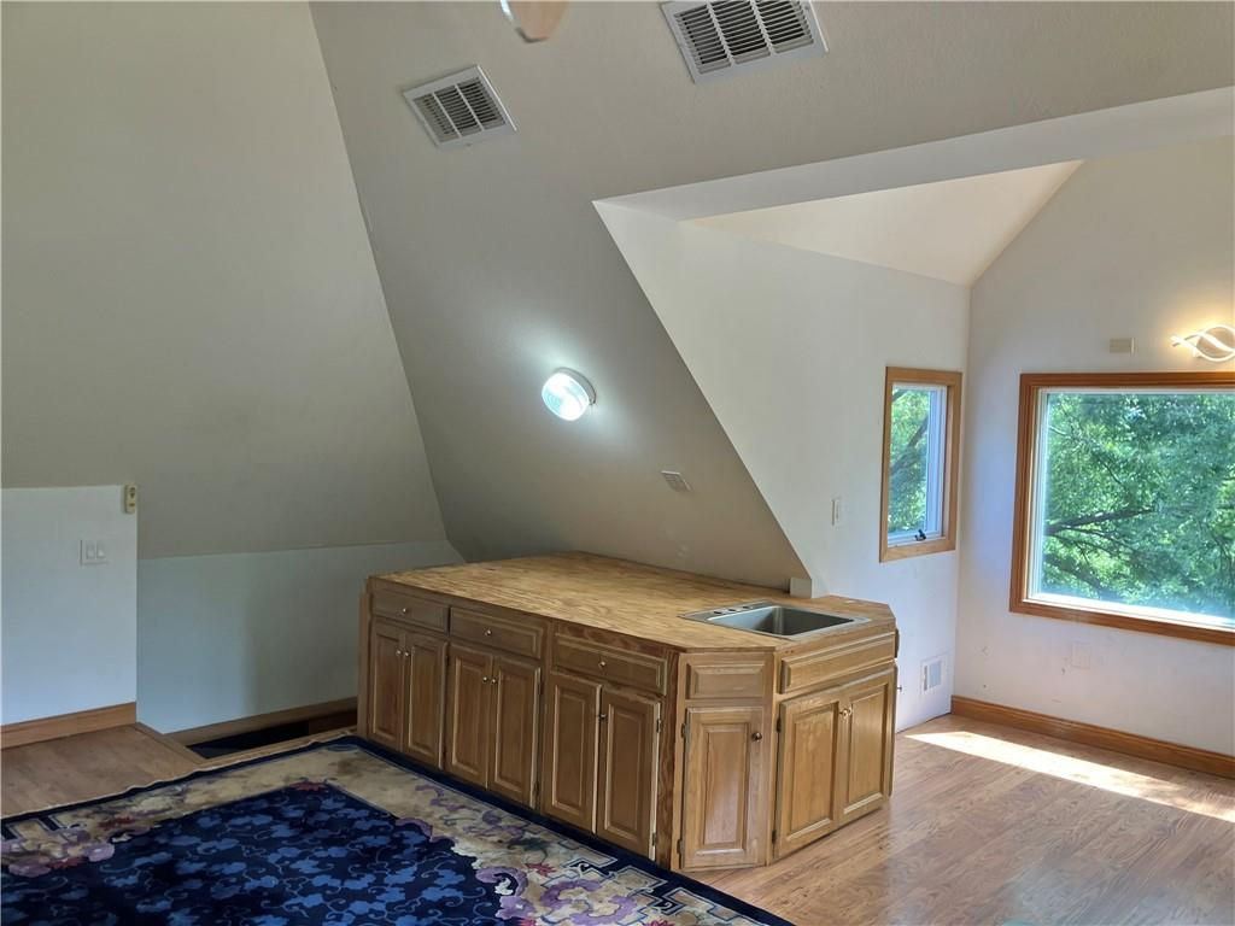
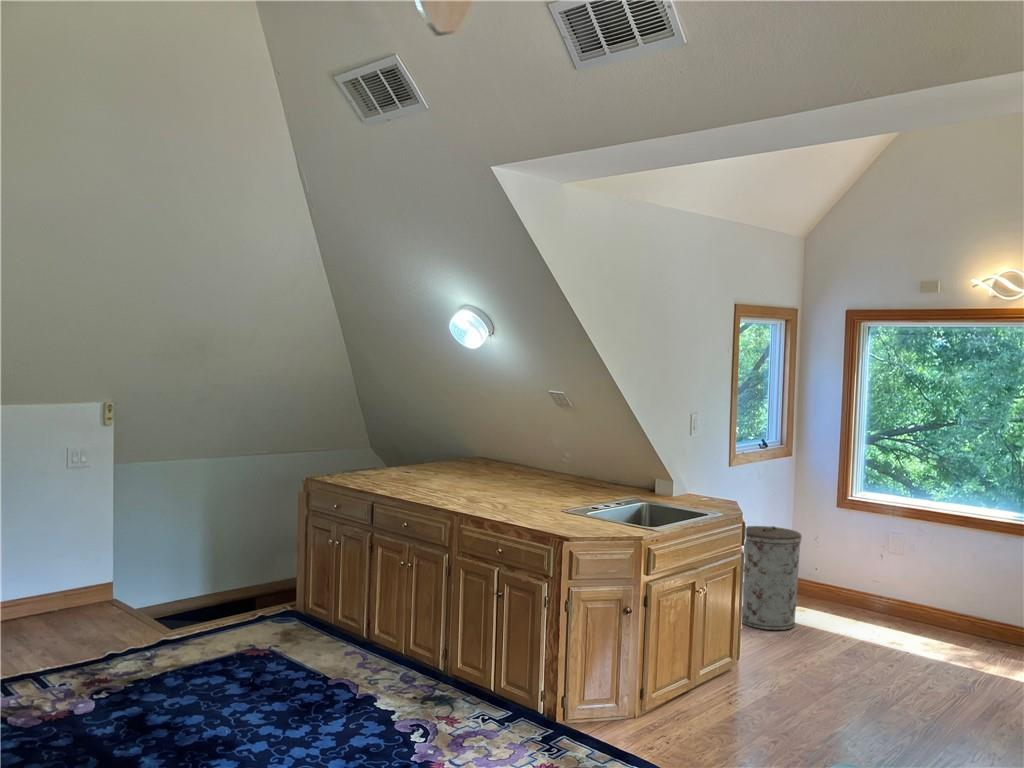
+ trash can (767, 574)
